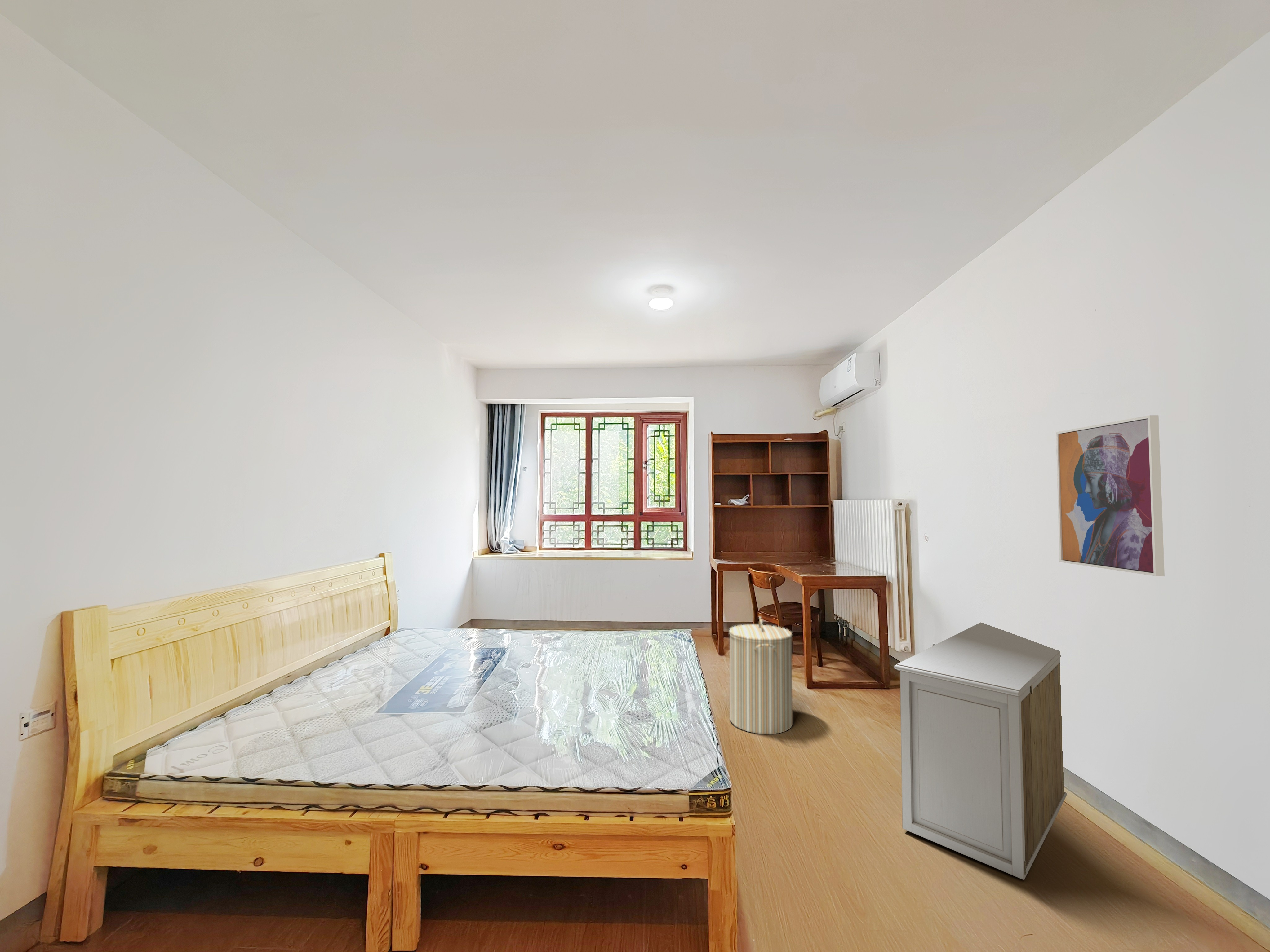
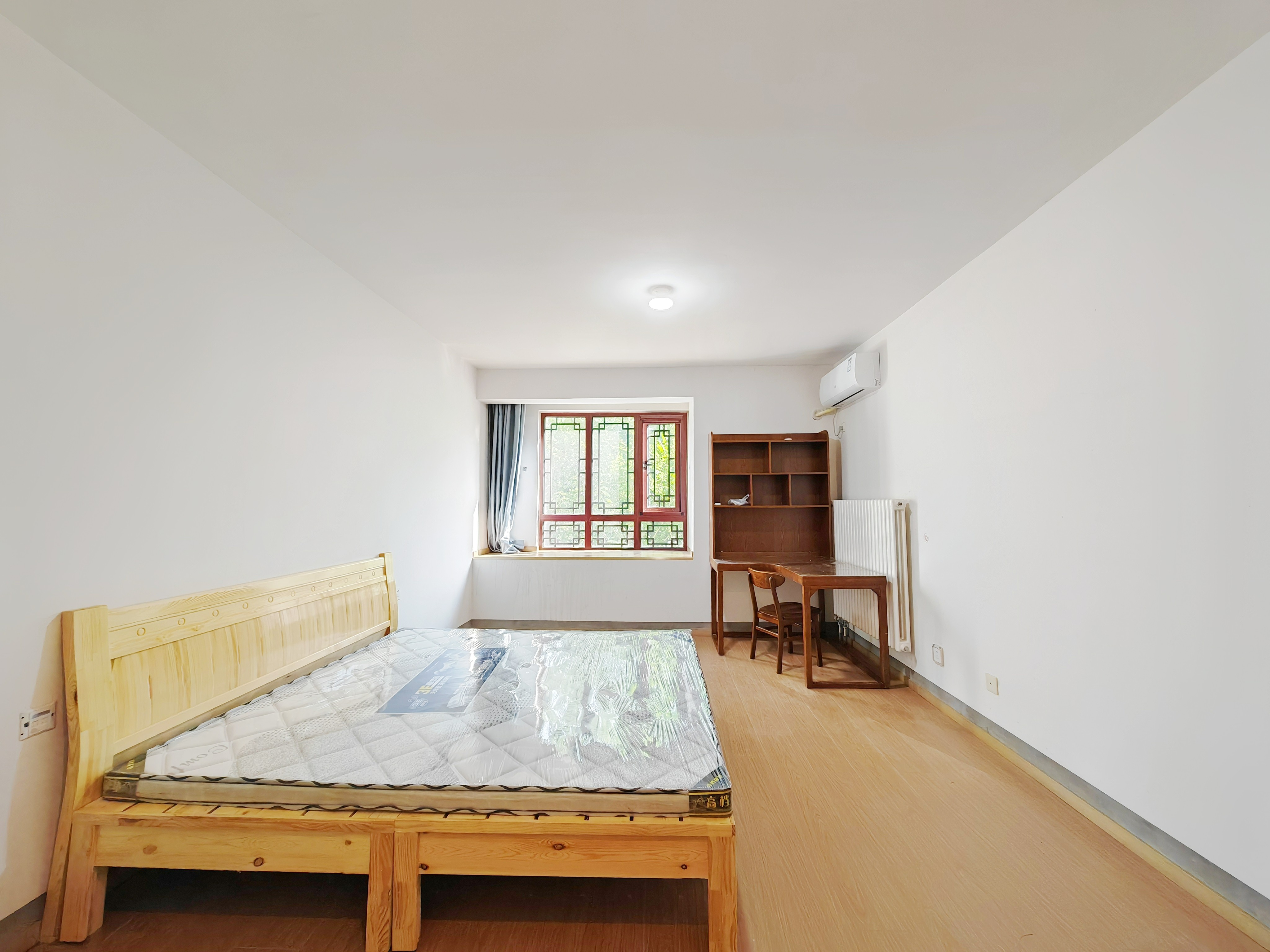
- storage cabinet (1001, 716)
- wall art (1104, 496)
- laundry hamper (760, 669)
